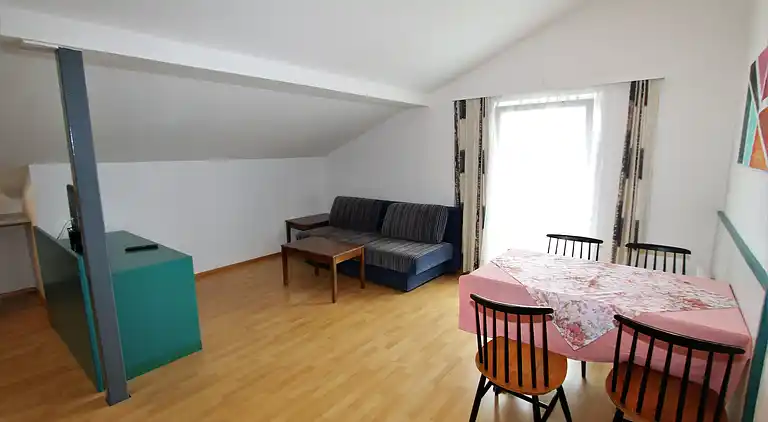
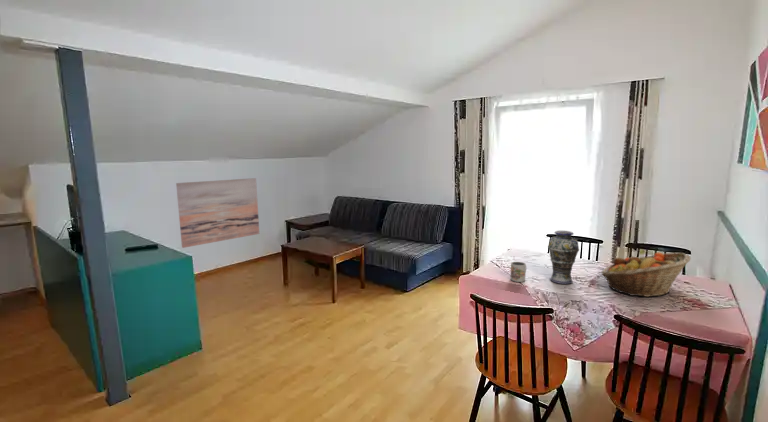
+ fruit basket (644, 270)
+ mug (519, 271)
+ vase (562, 256)
+ wall art (221, 210)
